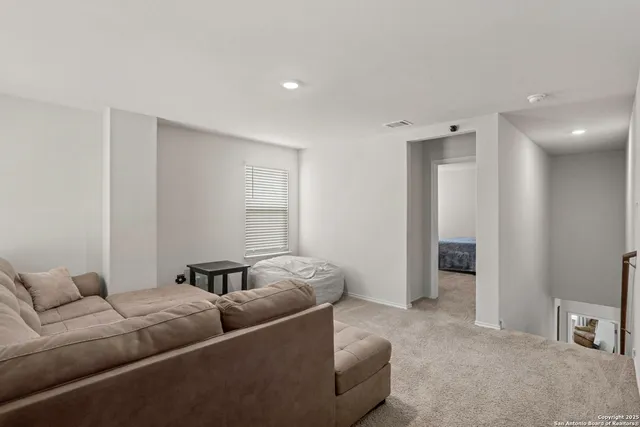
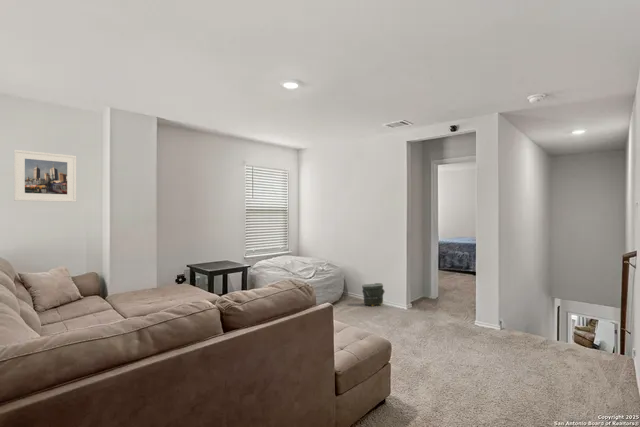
+ bag (373, 294)
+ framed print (46, 177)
